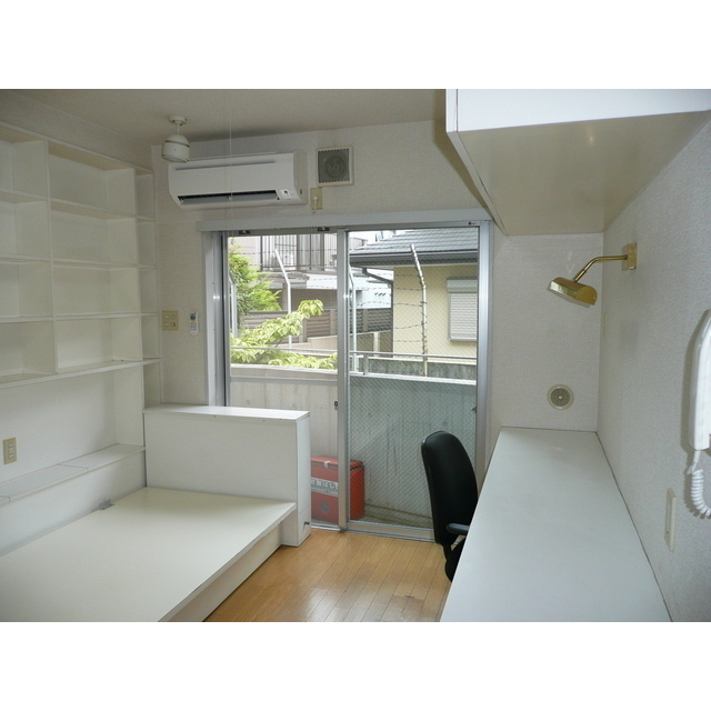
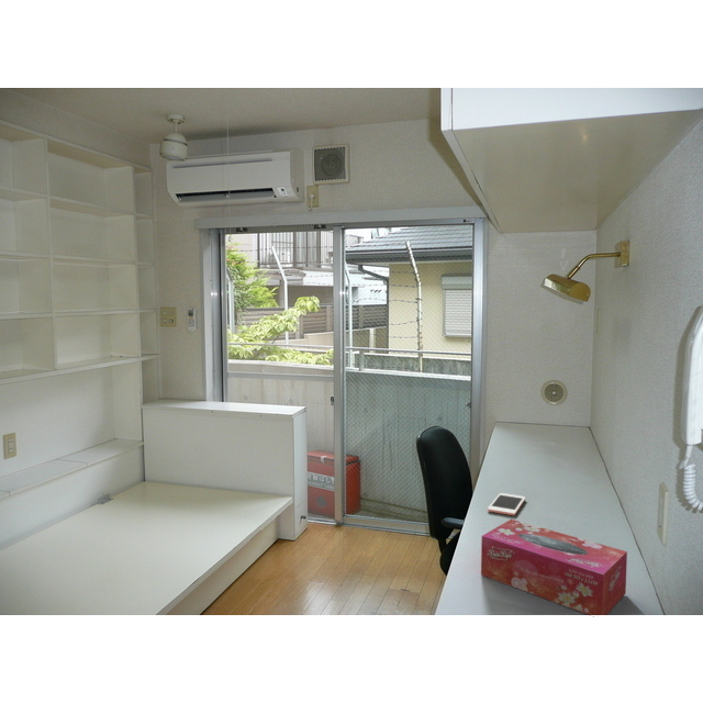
+ cell phone (506, 503)
+ tissue box (550, 563)
